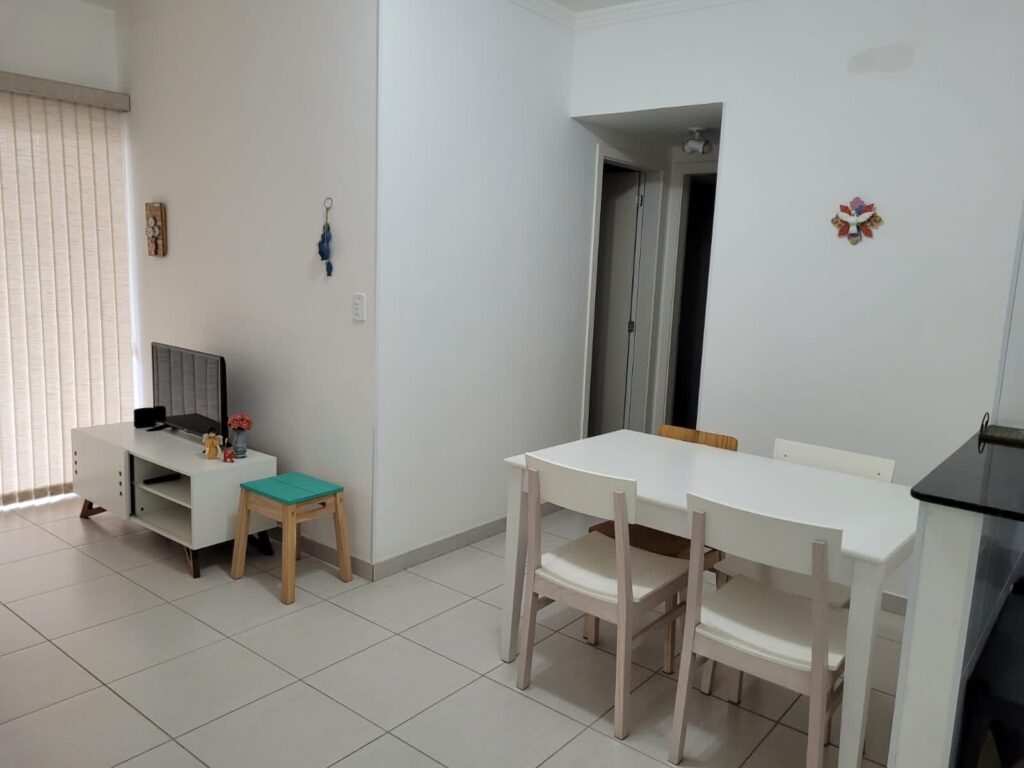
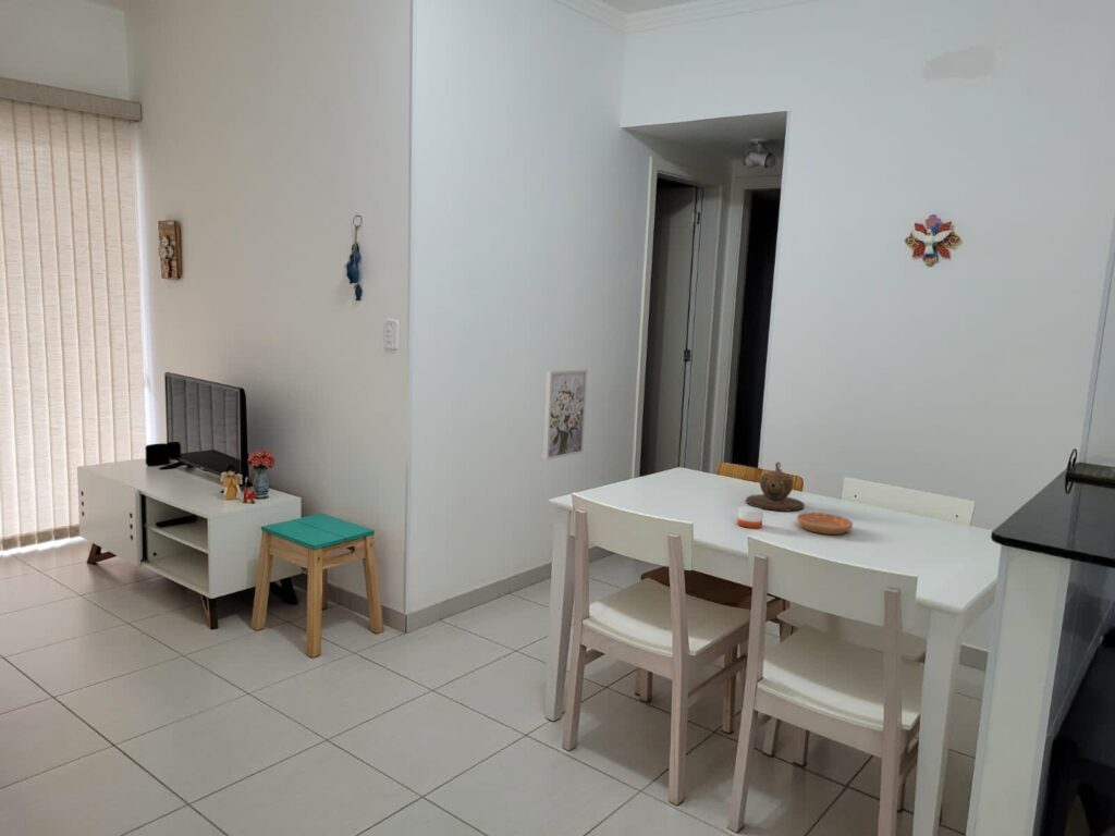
+ teapot (776, 482)
+ candle (750, 508)
+ wall art (565, 413)
+ saucer (823, 524)
